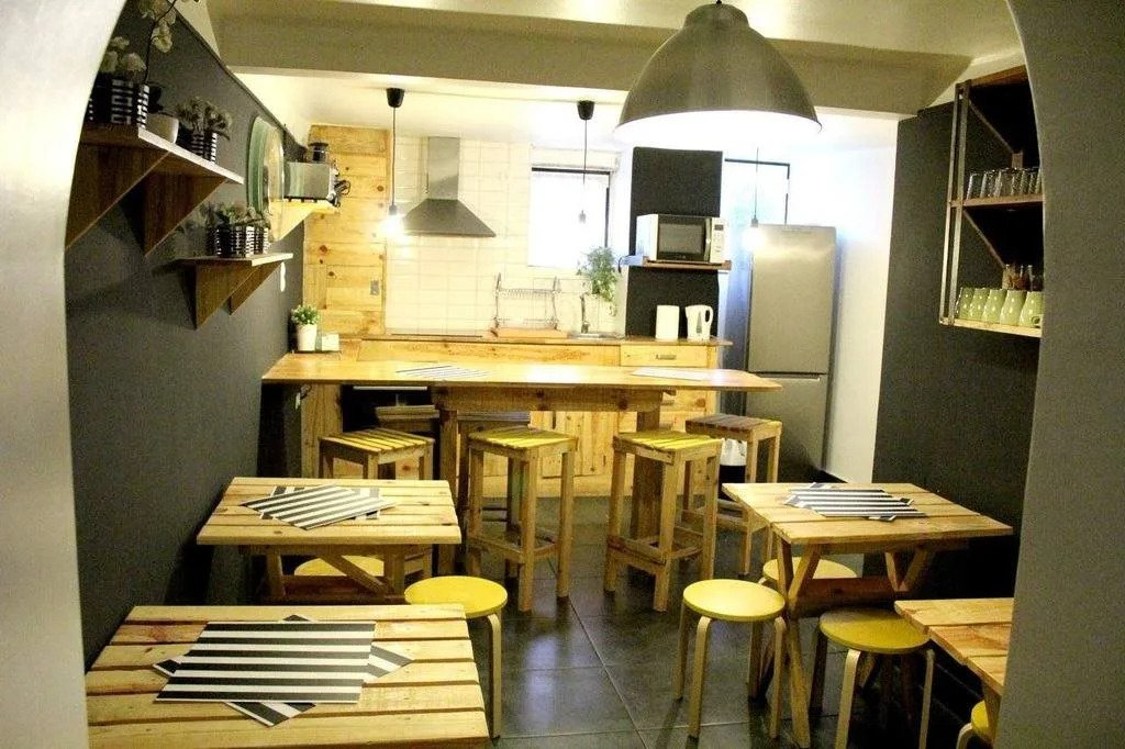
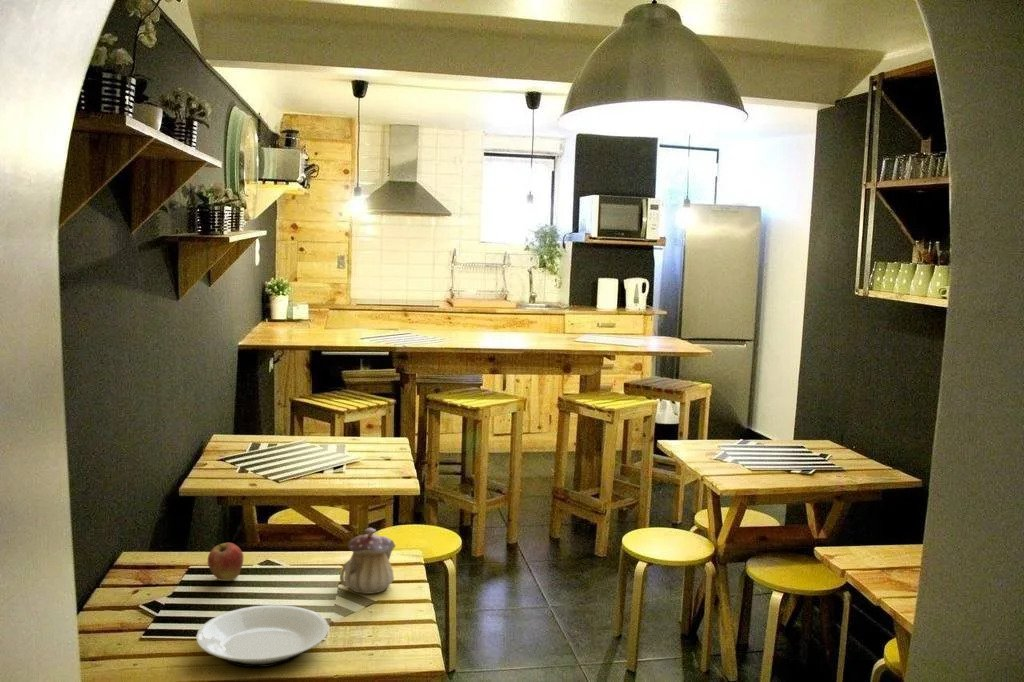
+ apple (225, 560)
+ plate (263, 639)
+ teapot (367, 558)
